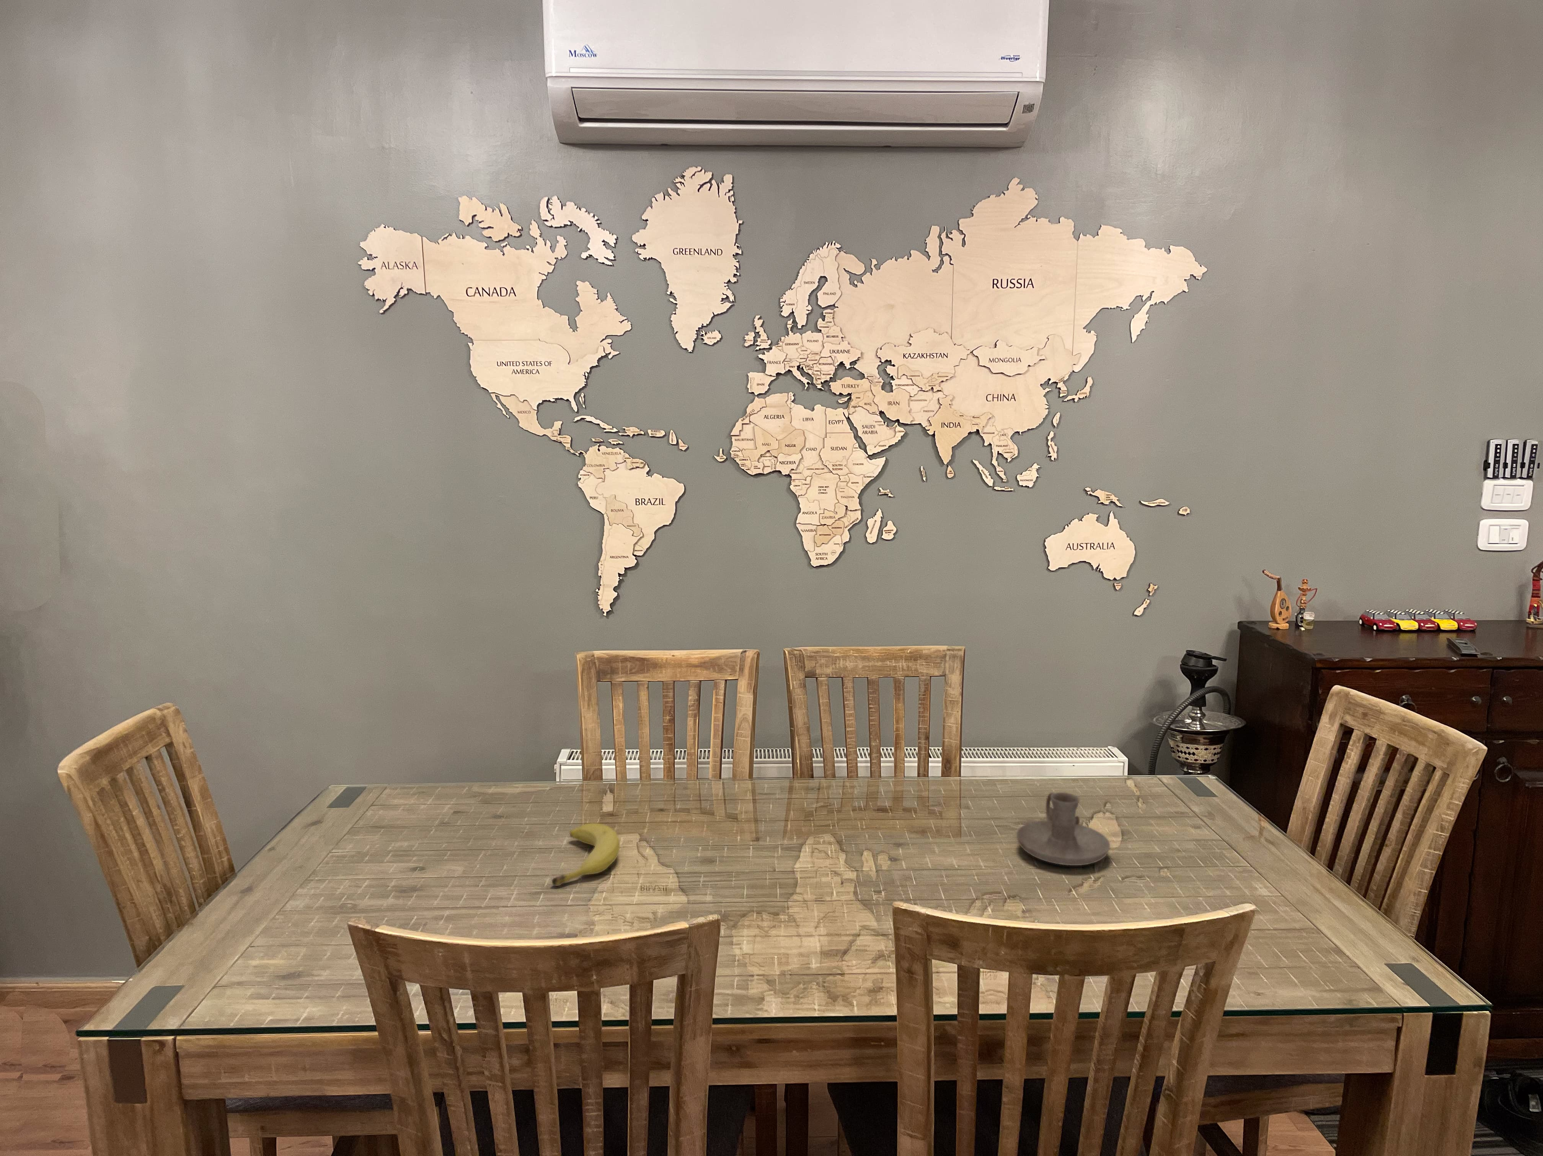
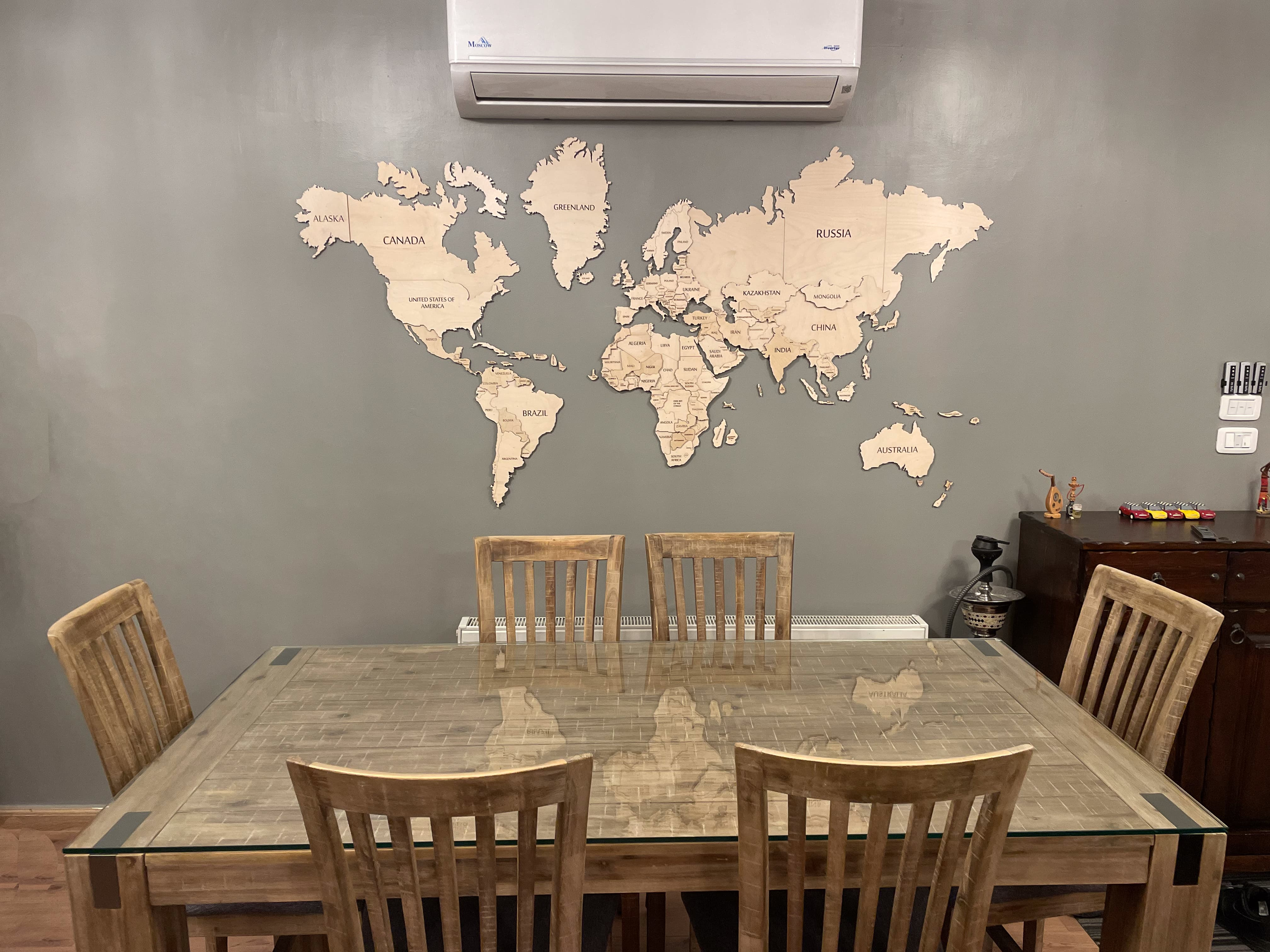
- candle holder (1061, 821)
- fruit (592, 851)
